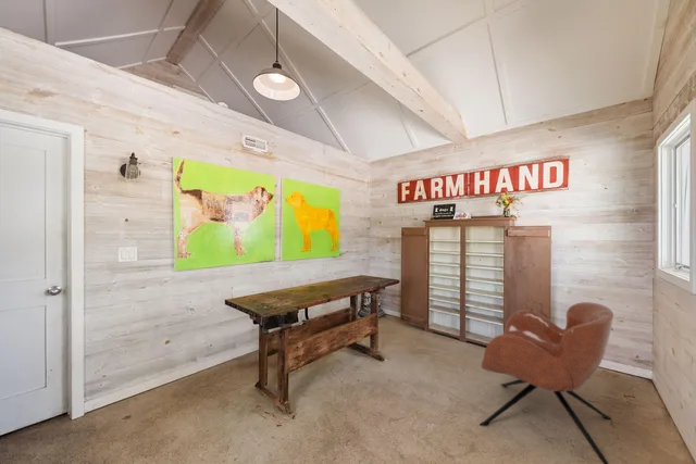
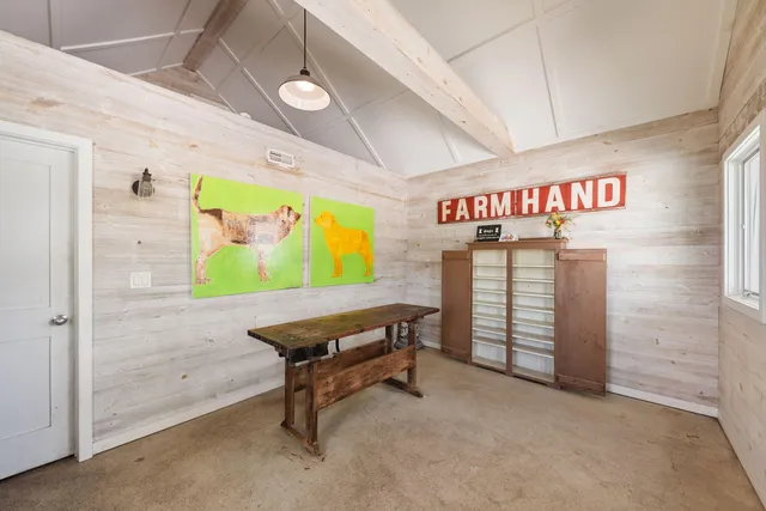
- armchair (544, 362)
